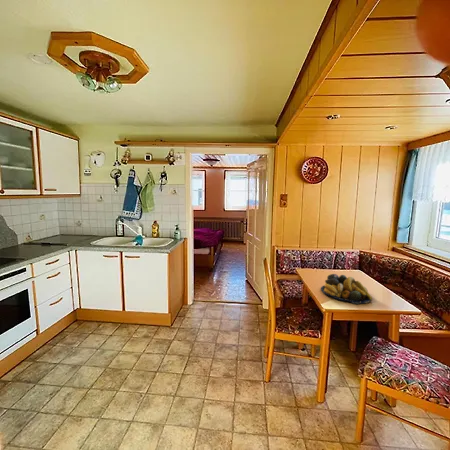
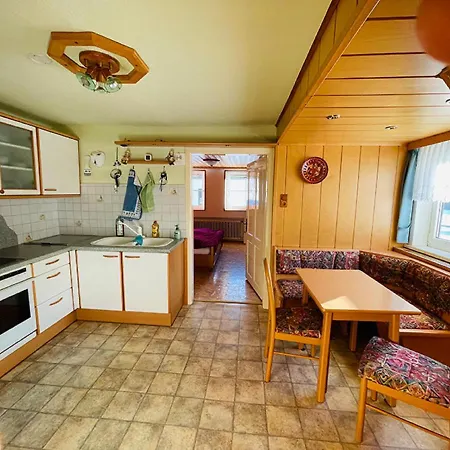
- fruit bowl (346, 285)
